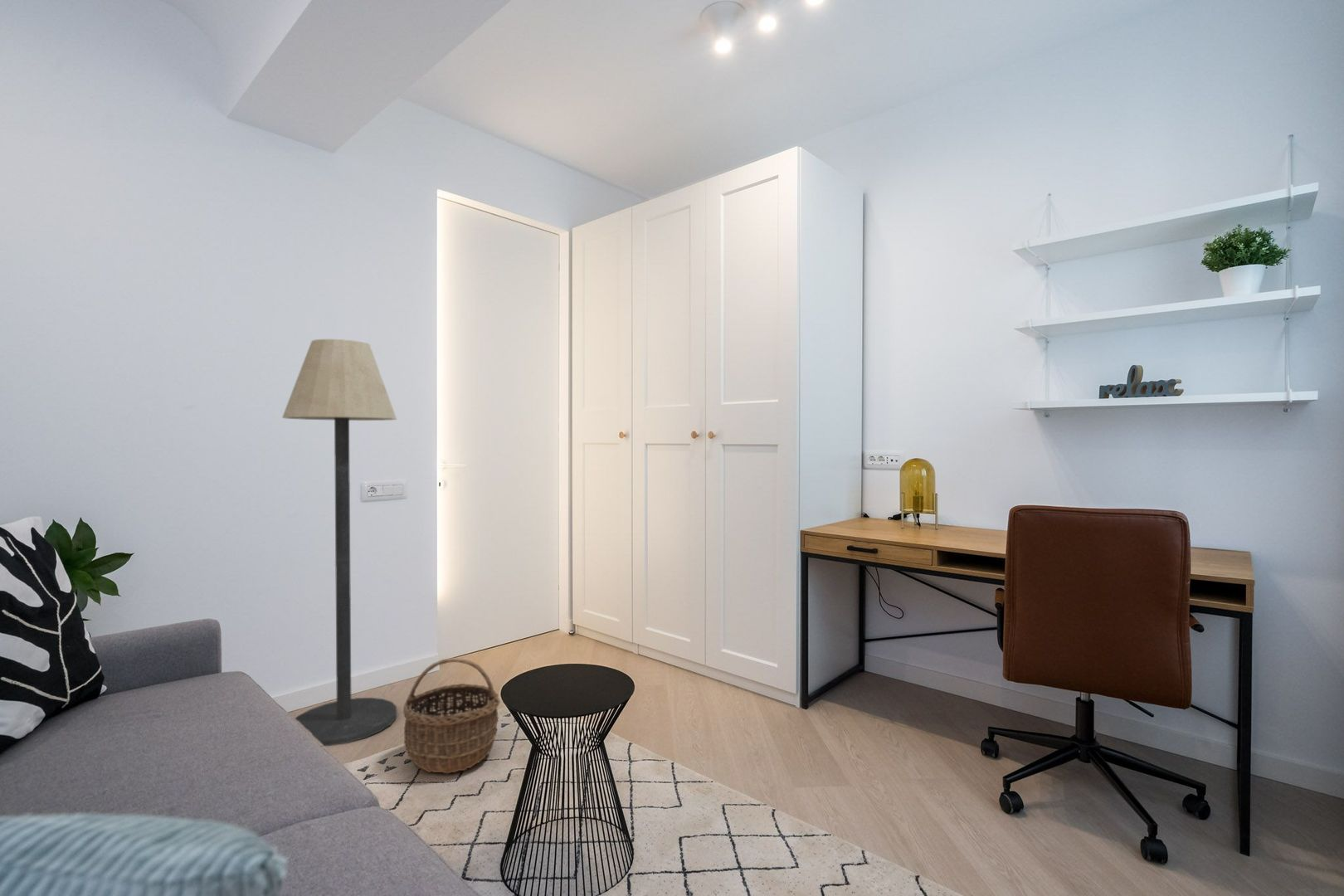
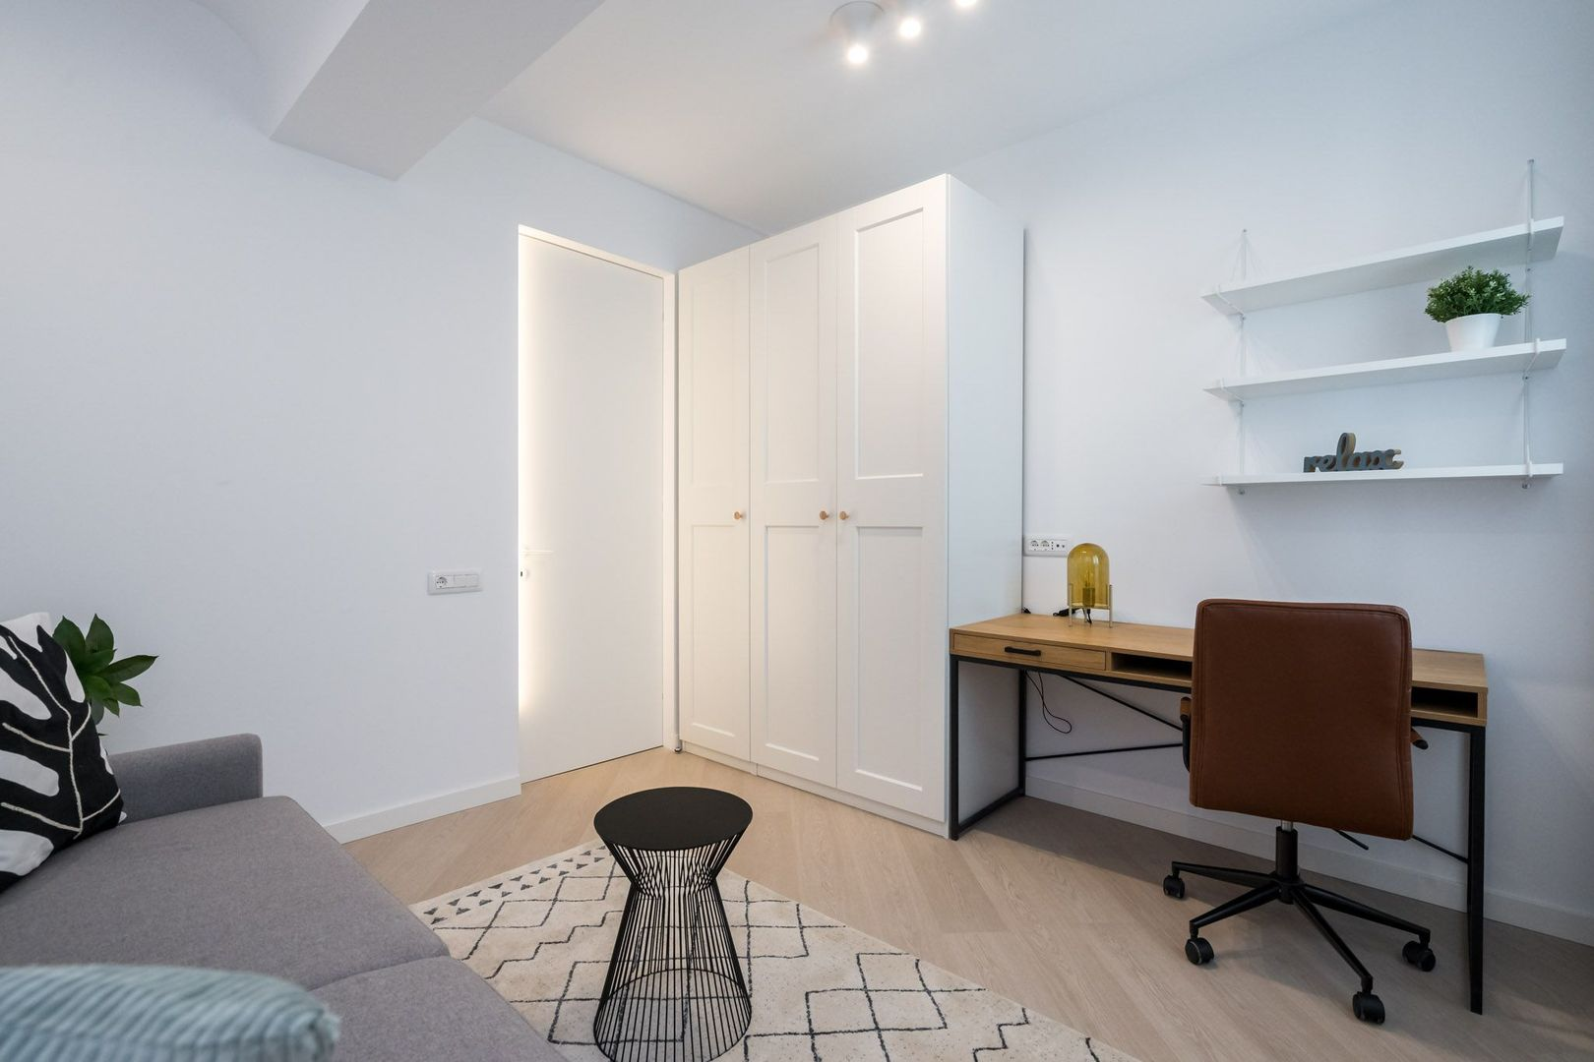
- floor lamp (343, 533)
- wicker basket (452, 709)
